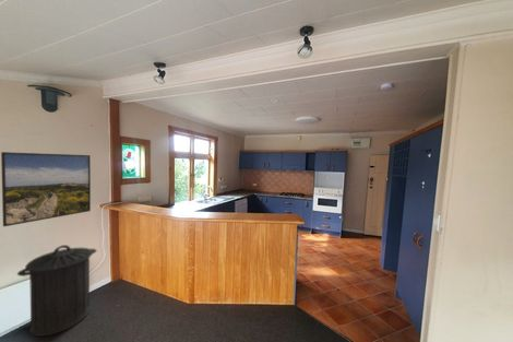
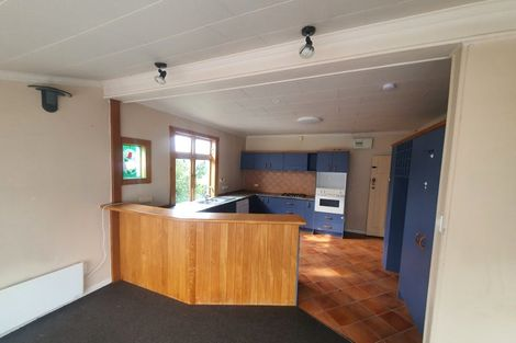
- trash can (61, 282)
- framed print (52, 186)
